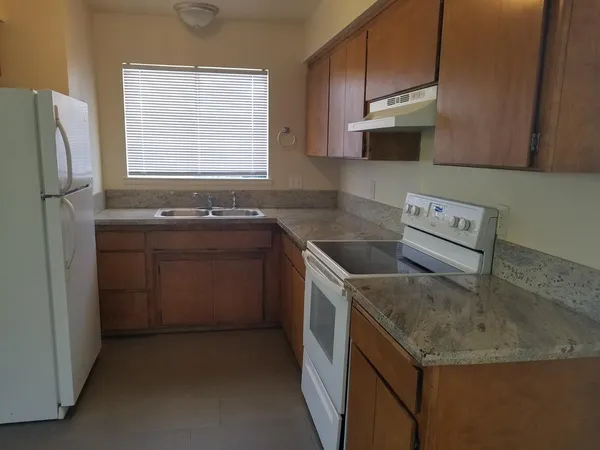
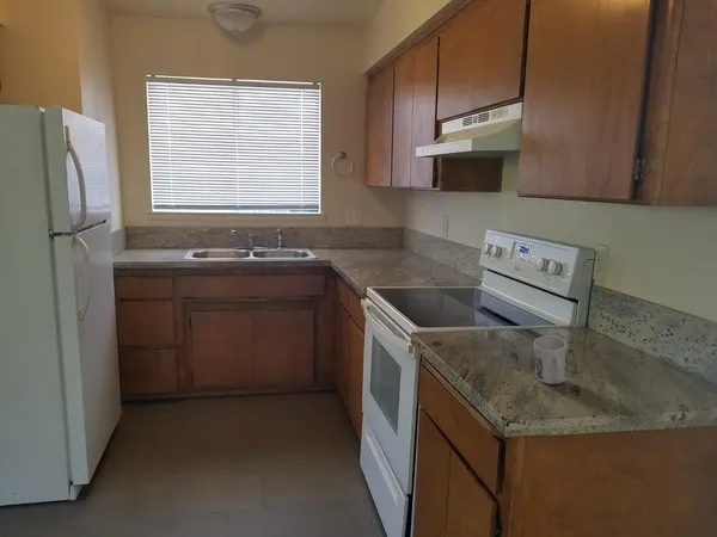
+ mug (554, 360)
